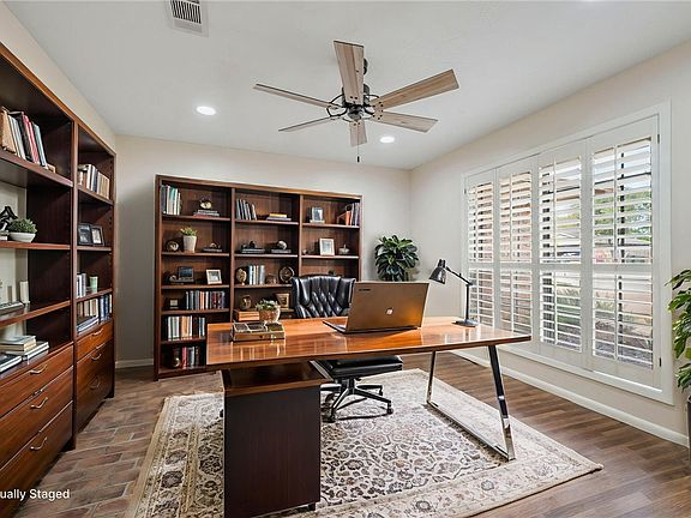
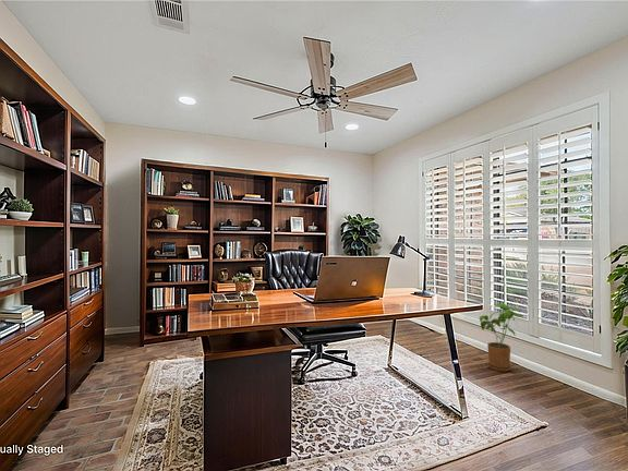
+ house plant (497, 336)
